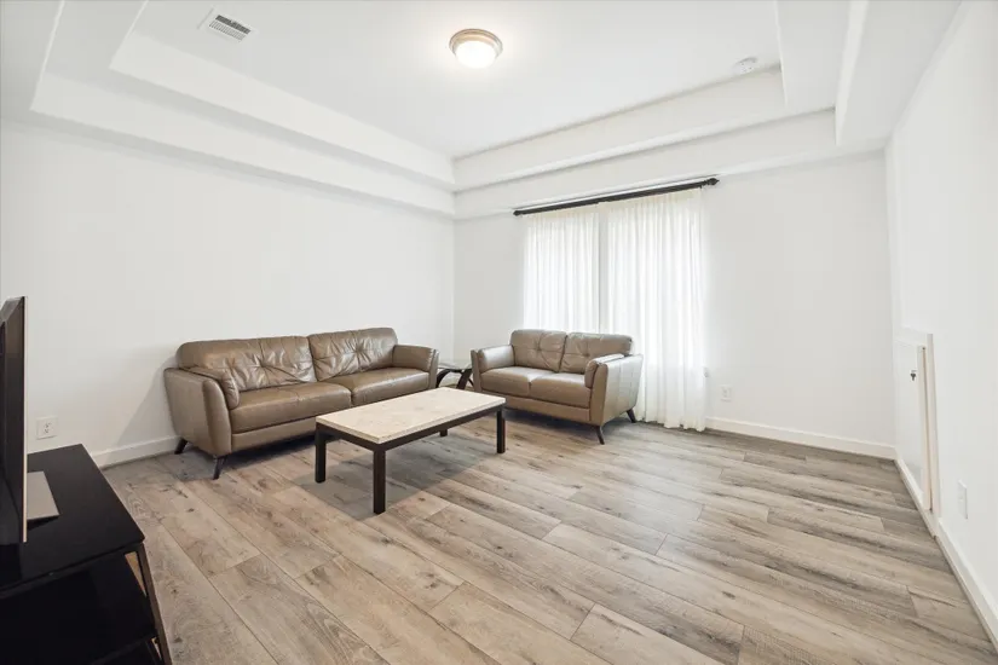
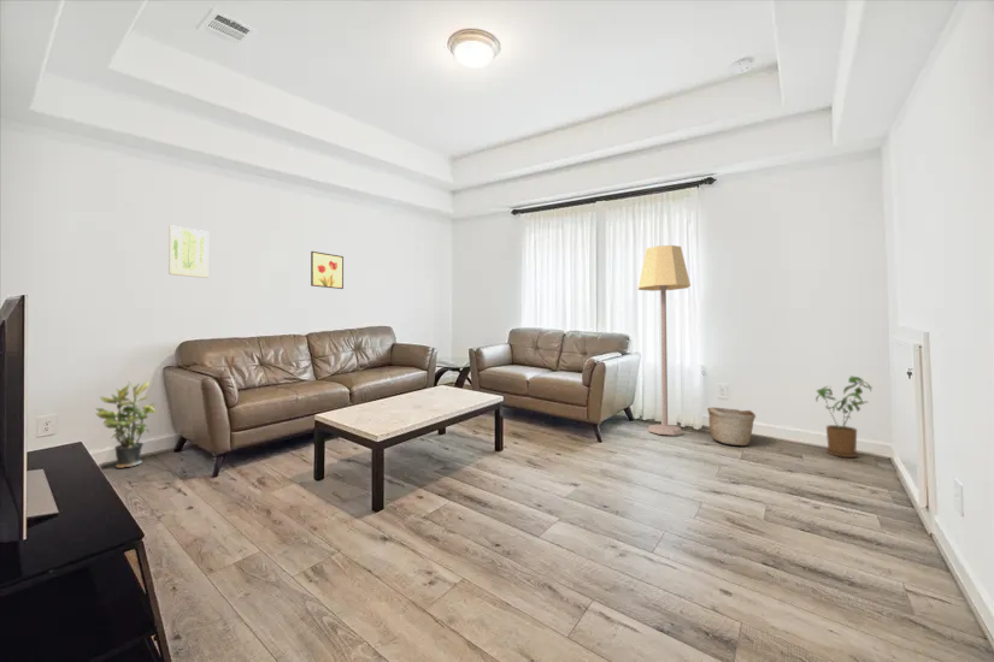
+ house plant (843, 415)
+ potted plant (125, 424)
+ wall art (327, 270)
+ basket (730, 424)
+ wall art (189, 252)
+ lamp (664, 339)
